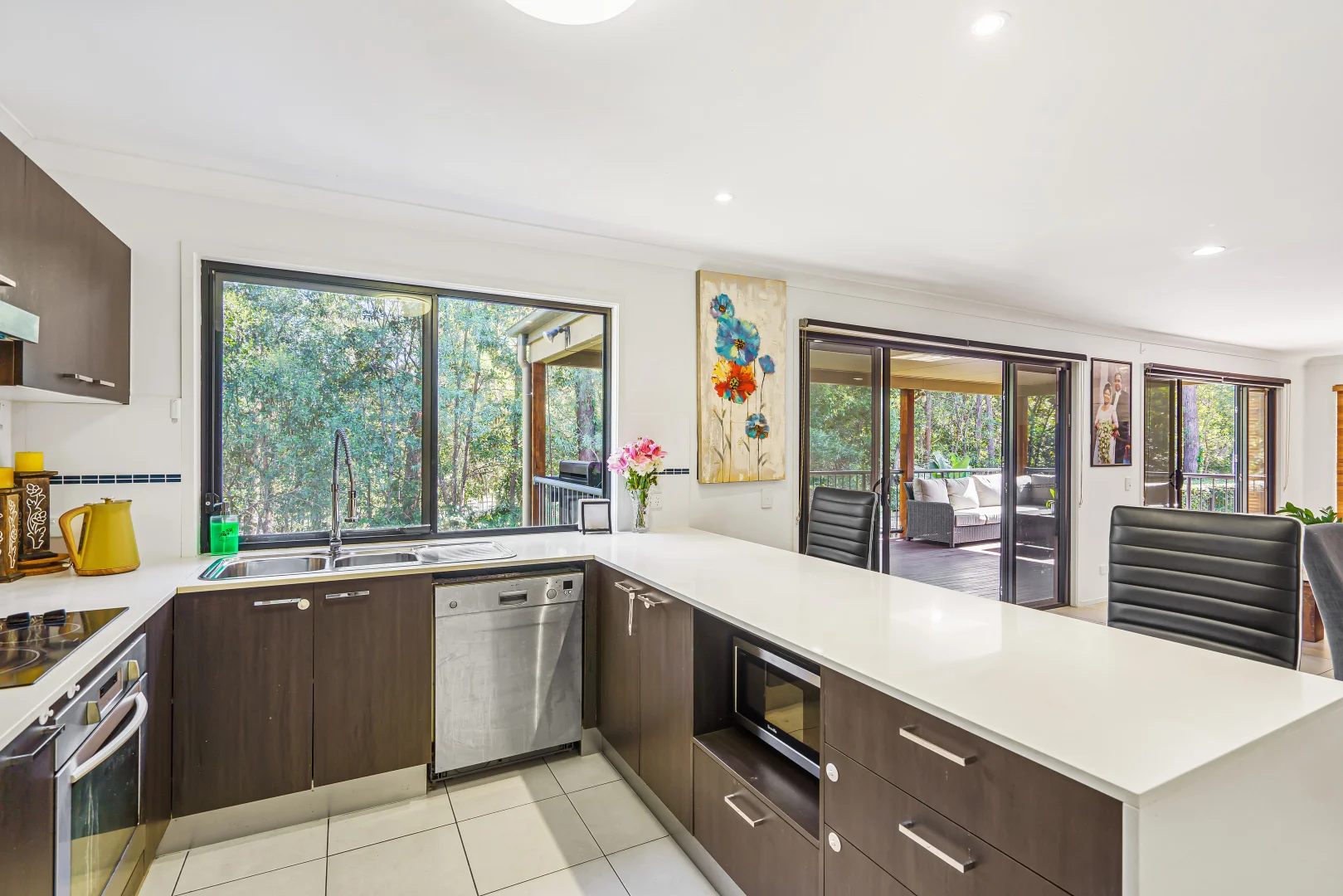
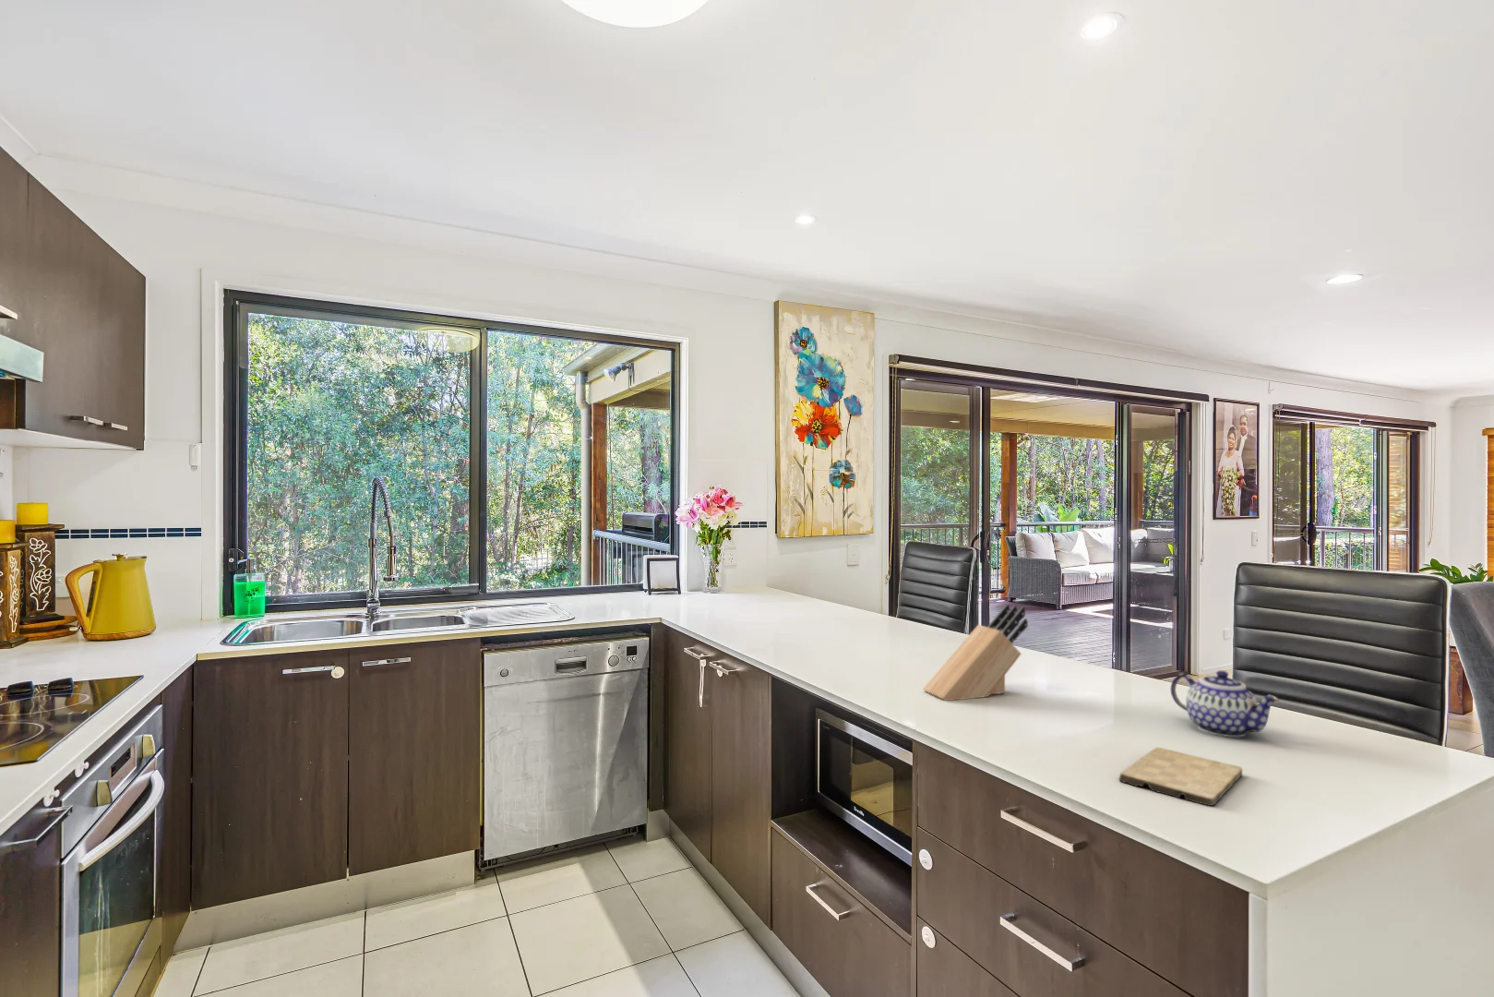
+ cutting board (1181, 773)
+ teapot (1220, 700)
+ knife block (978, 649)
